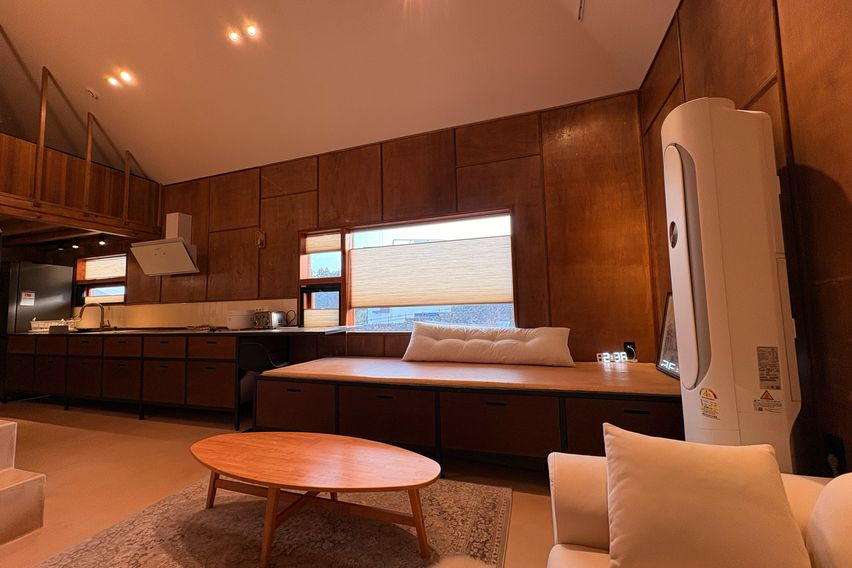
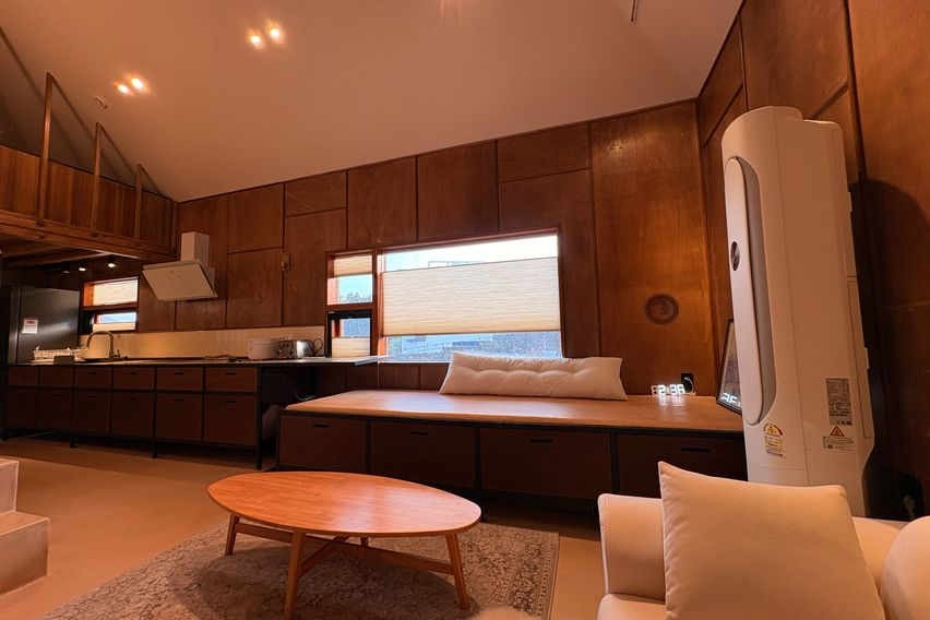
+ decorative plate (660, 309)
